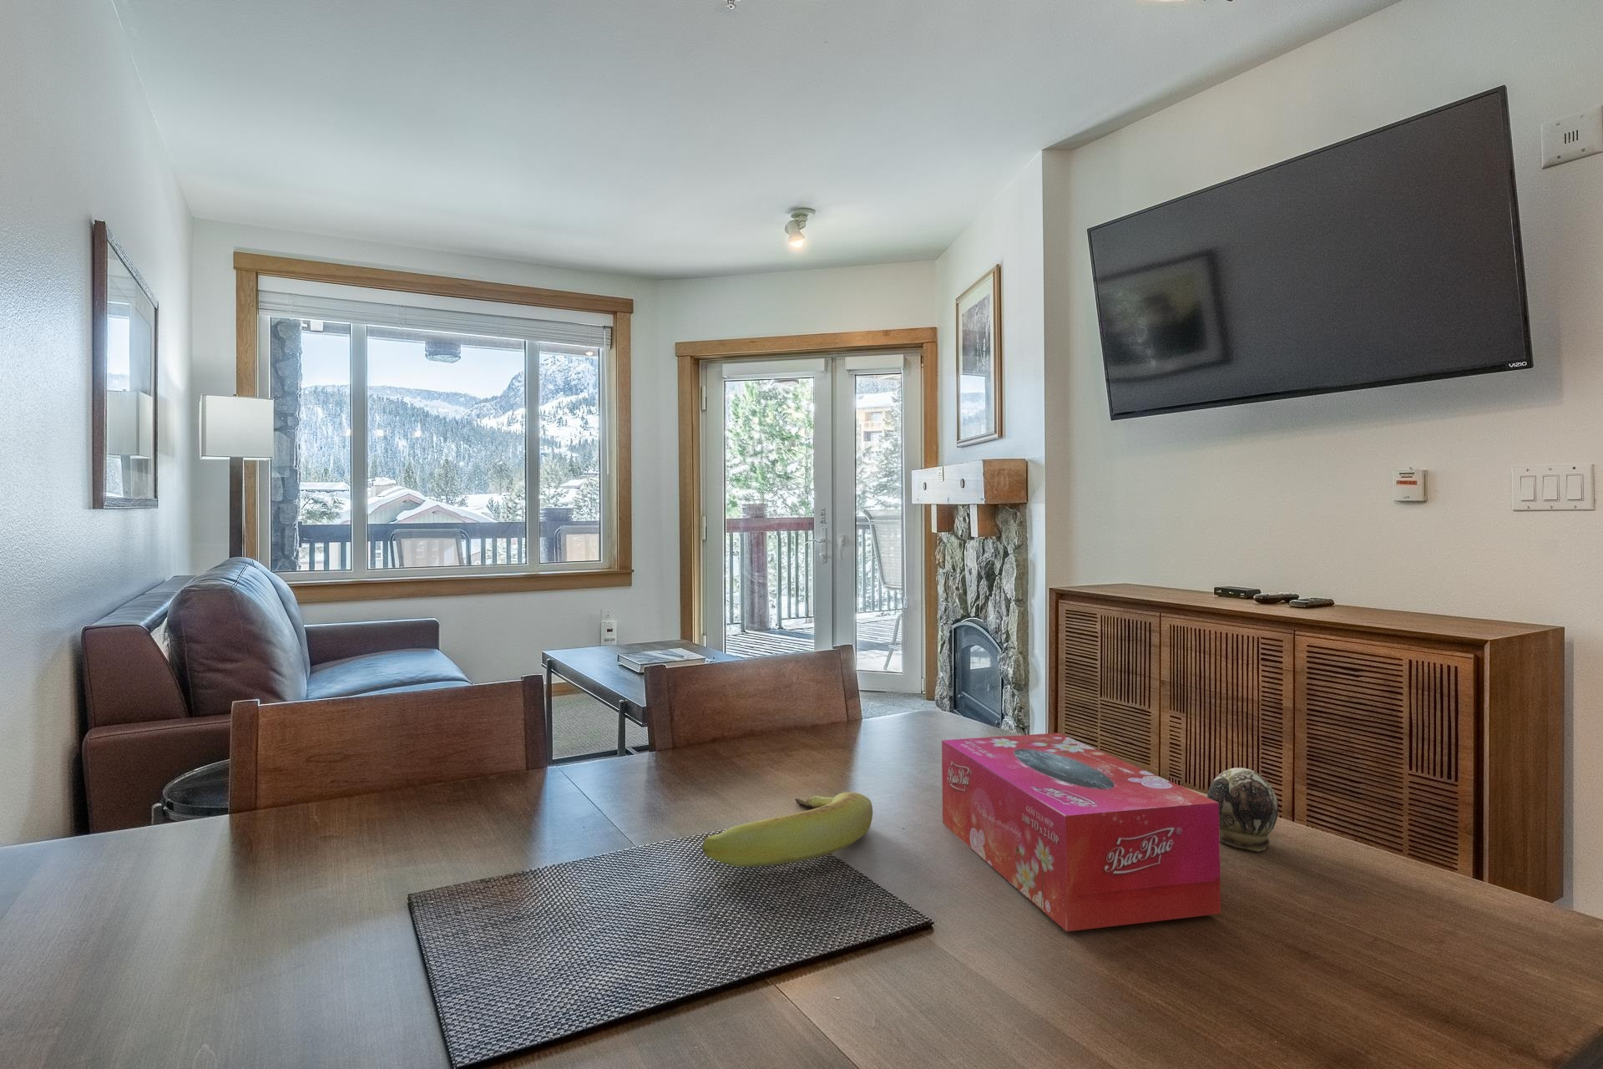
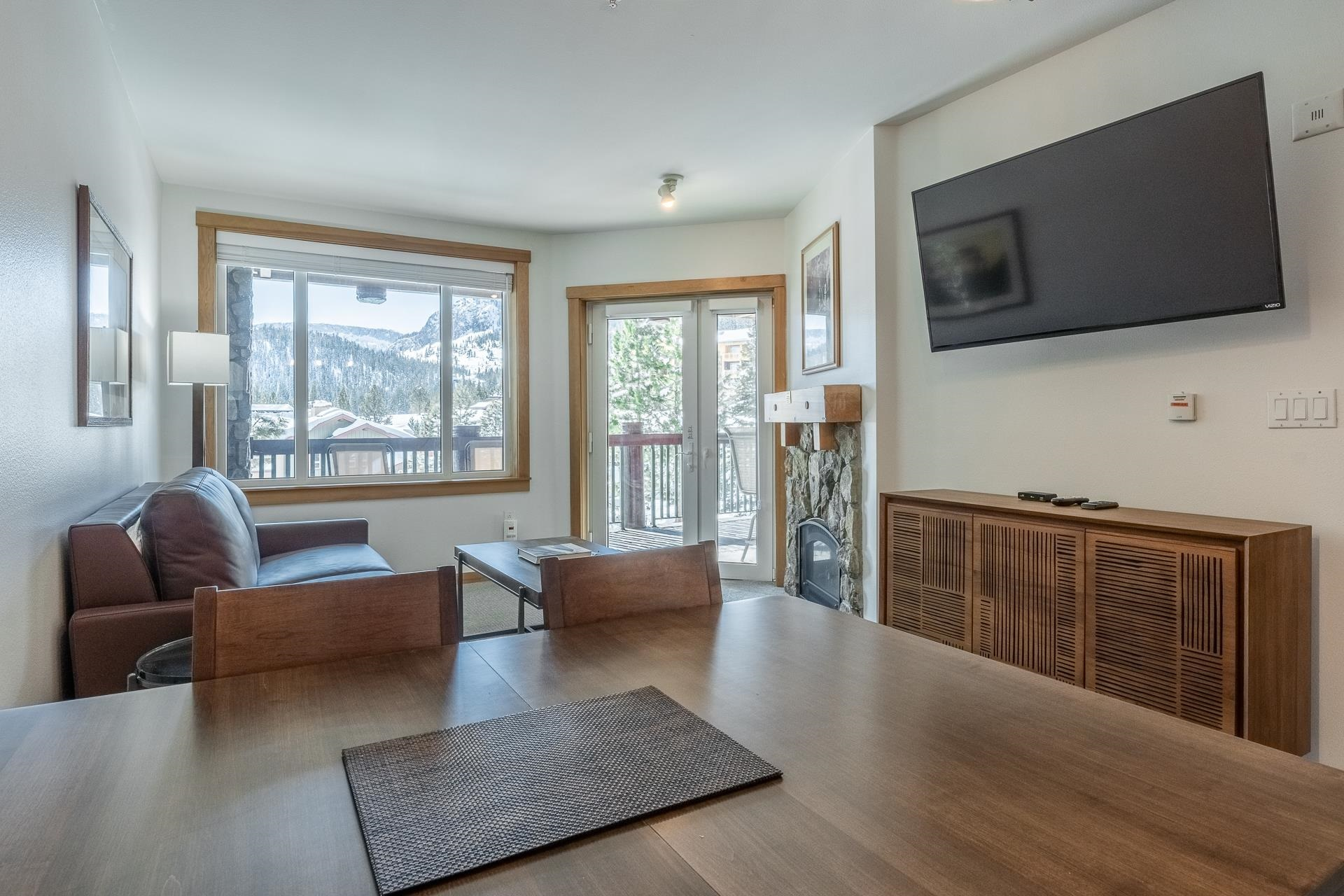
- banana (794, 814)
- decorative egg (1242, 804)
- tissue box (1062, 814)
